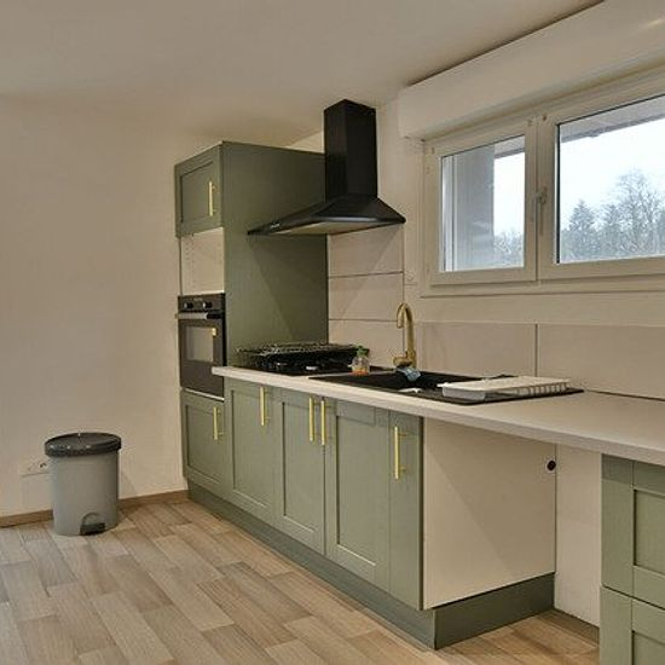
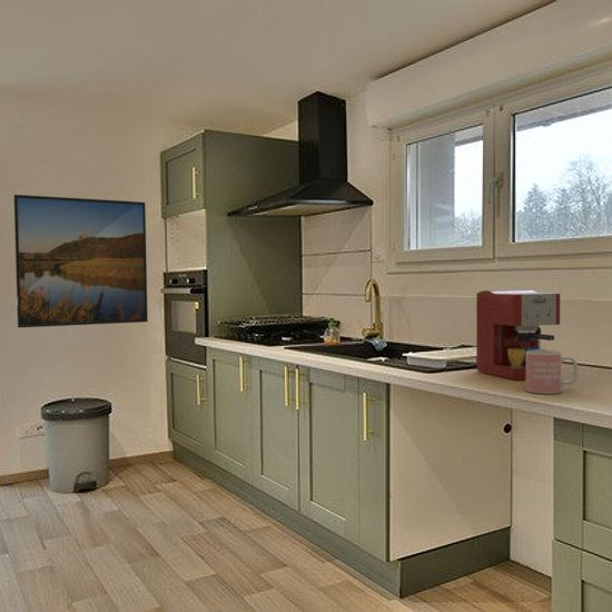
+ coffee maker (516, 332)
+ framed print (83, 261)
+ mug (549, 371)
